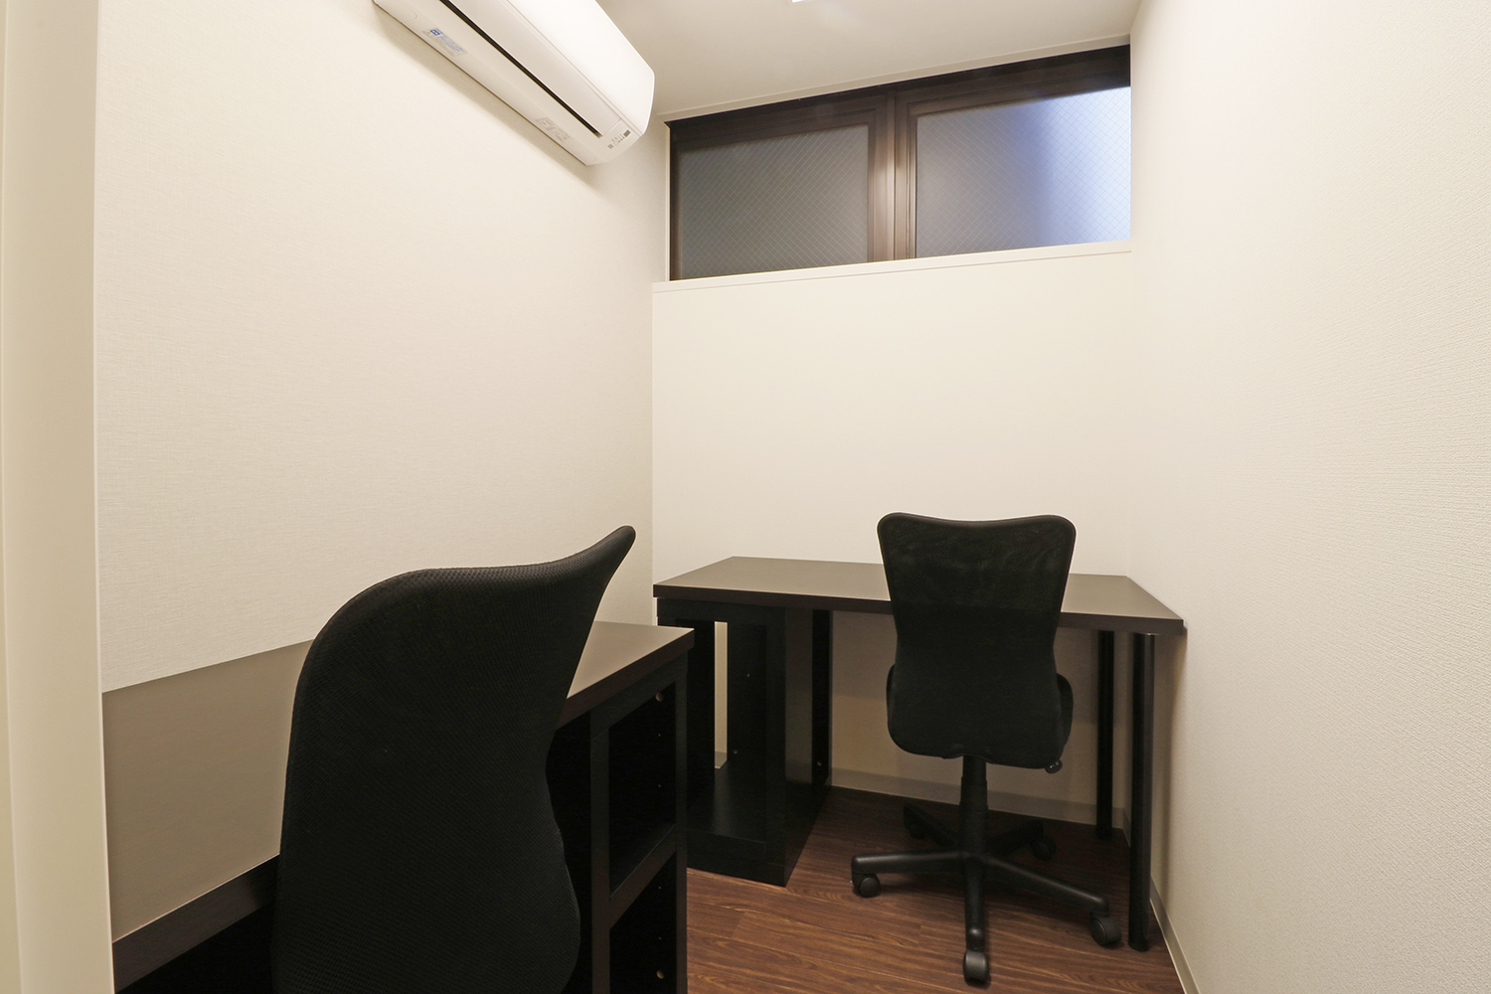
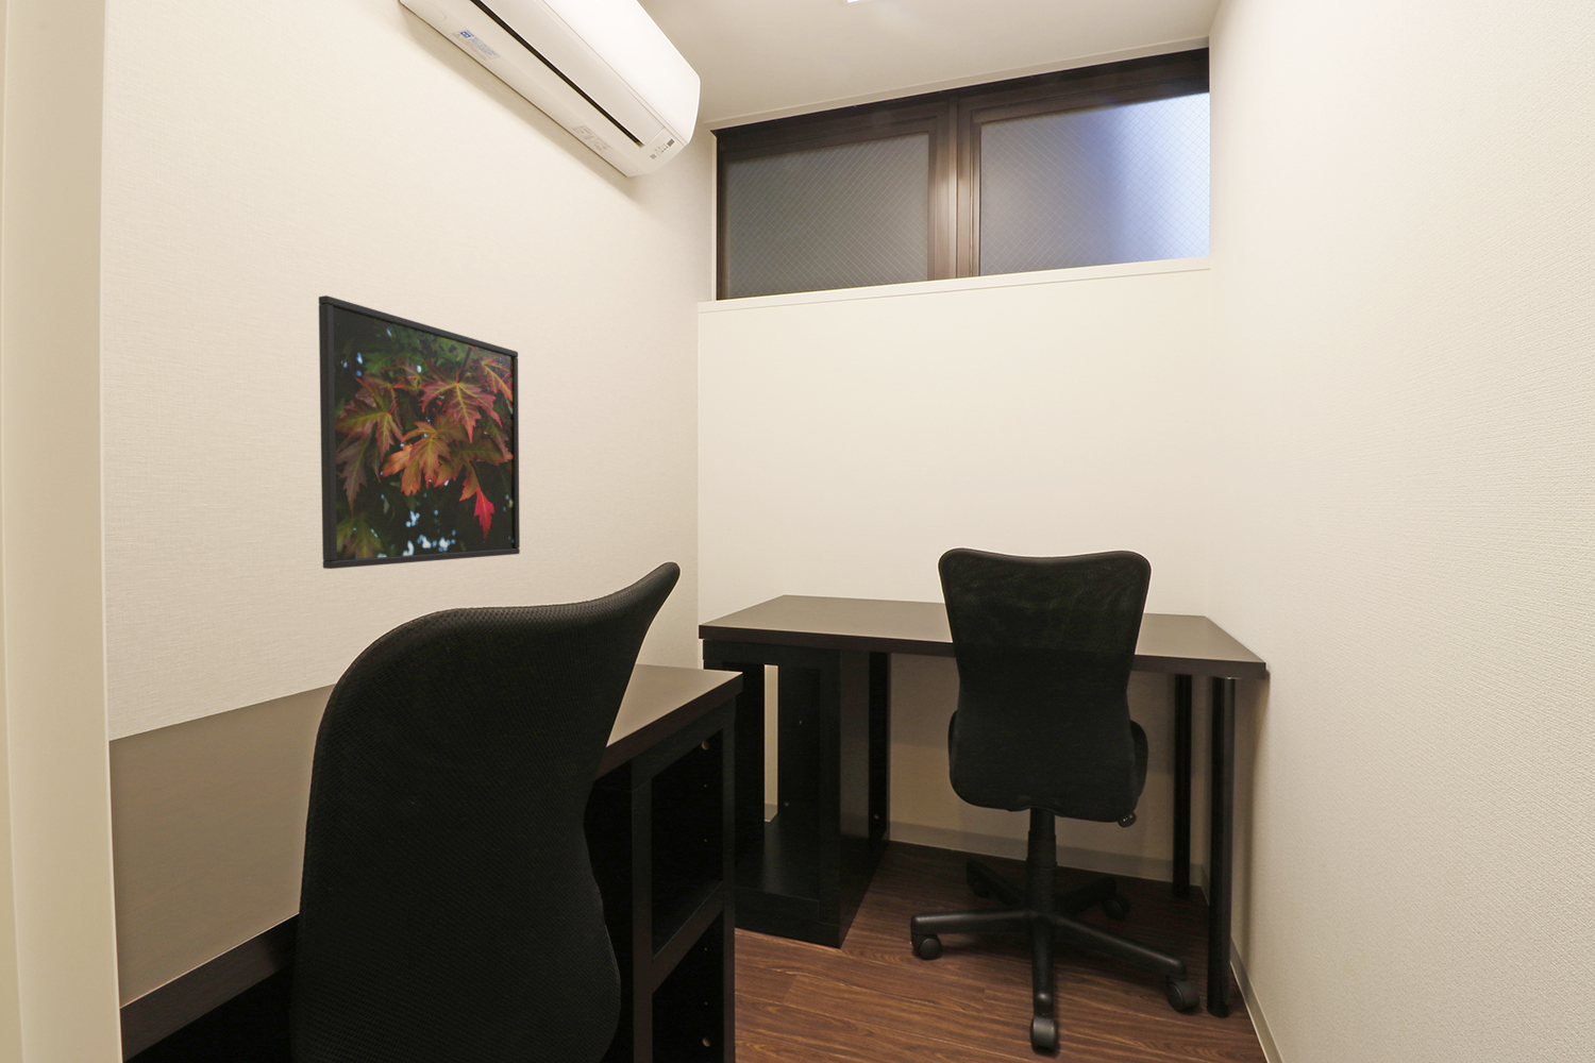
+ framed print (434, 445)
